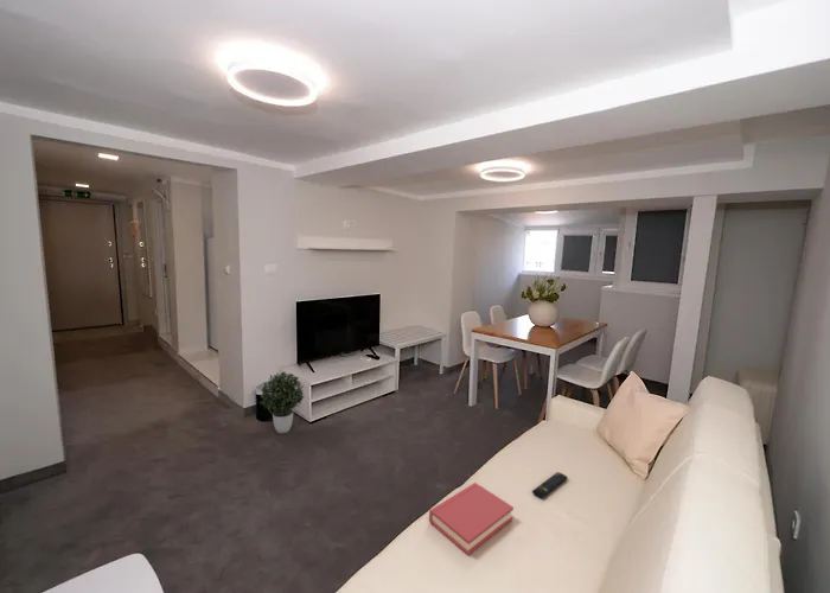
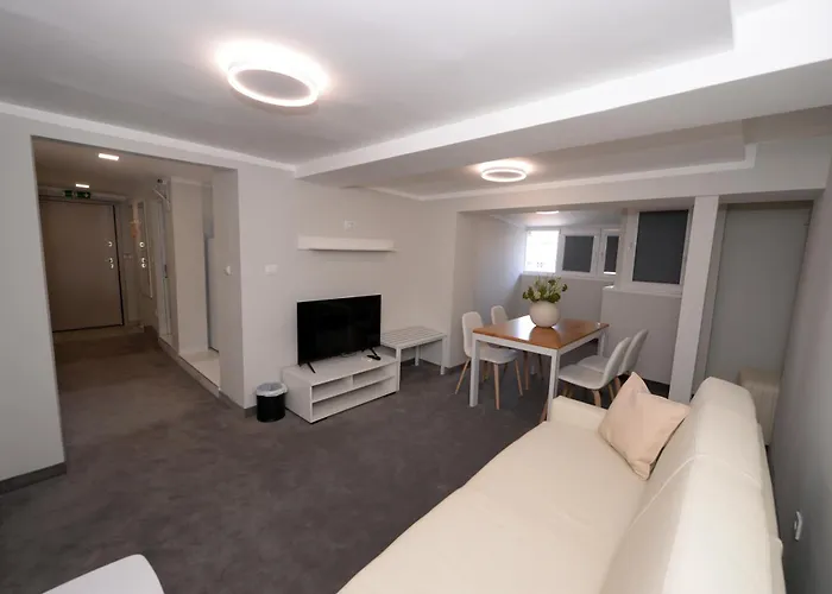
- potted plant (282, 402)
- remote control (550, 484)
- hardback book (471, 514)
